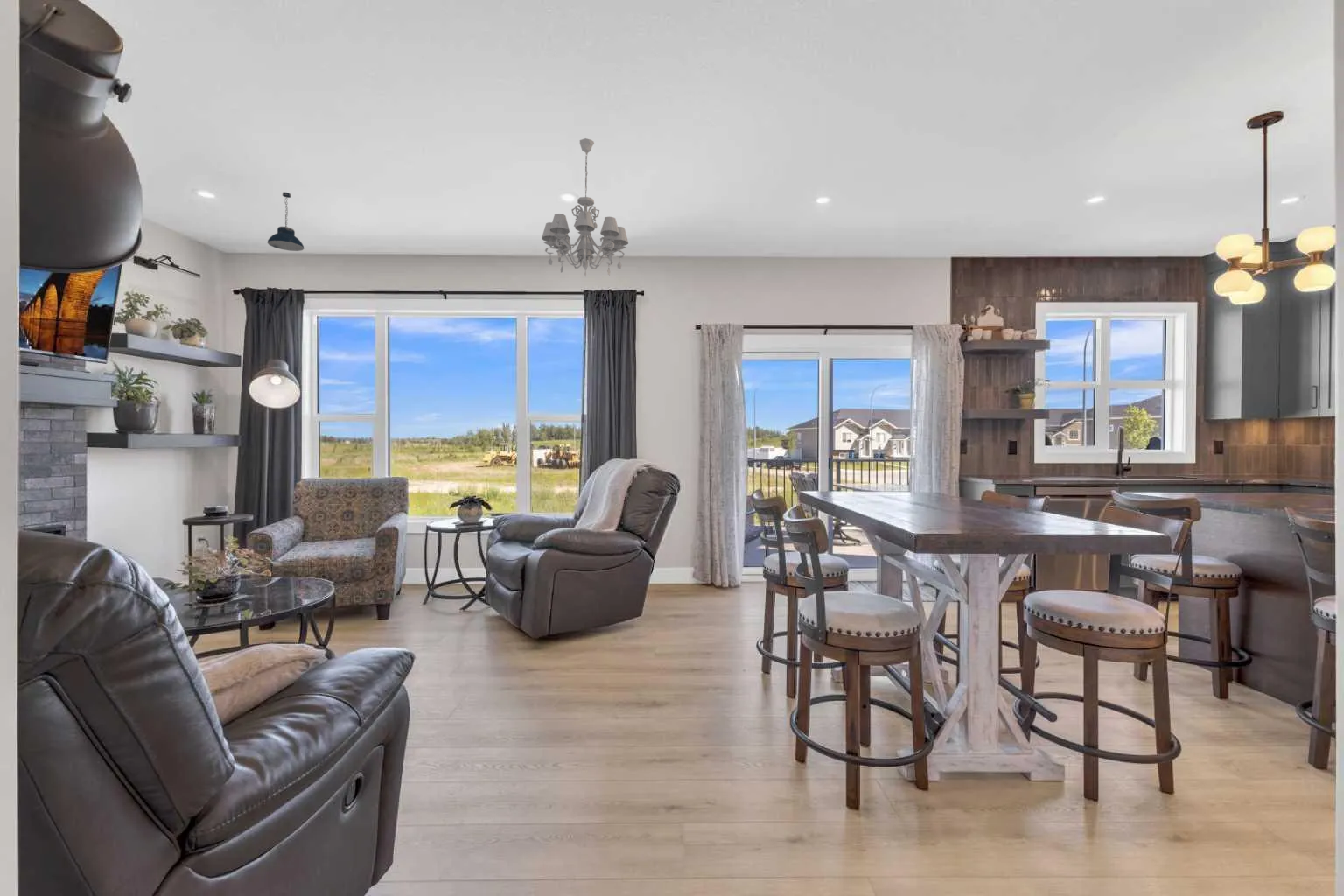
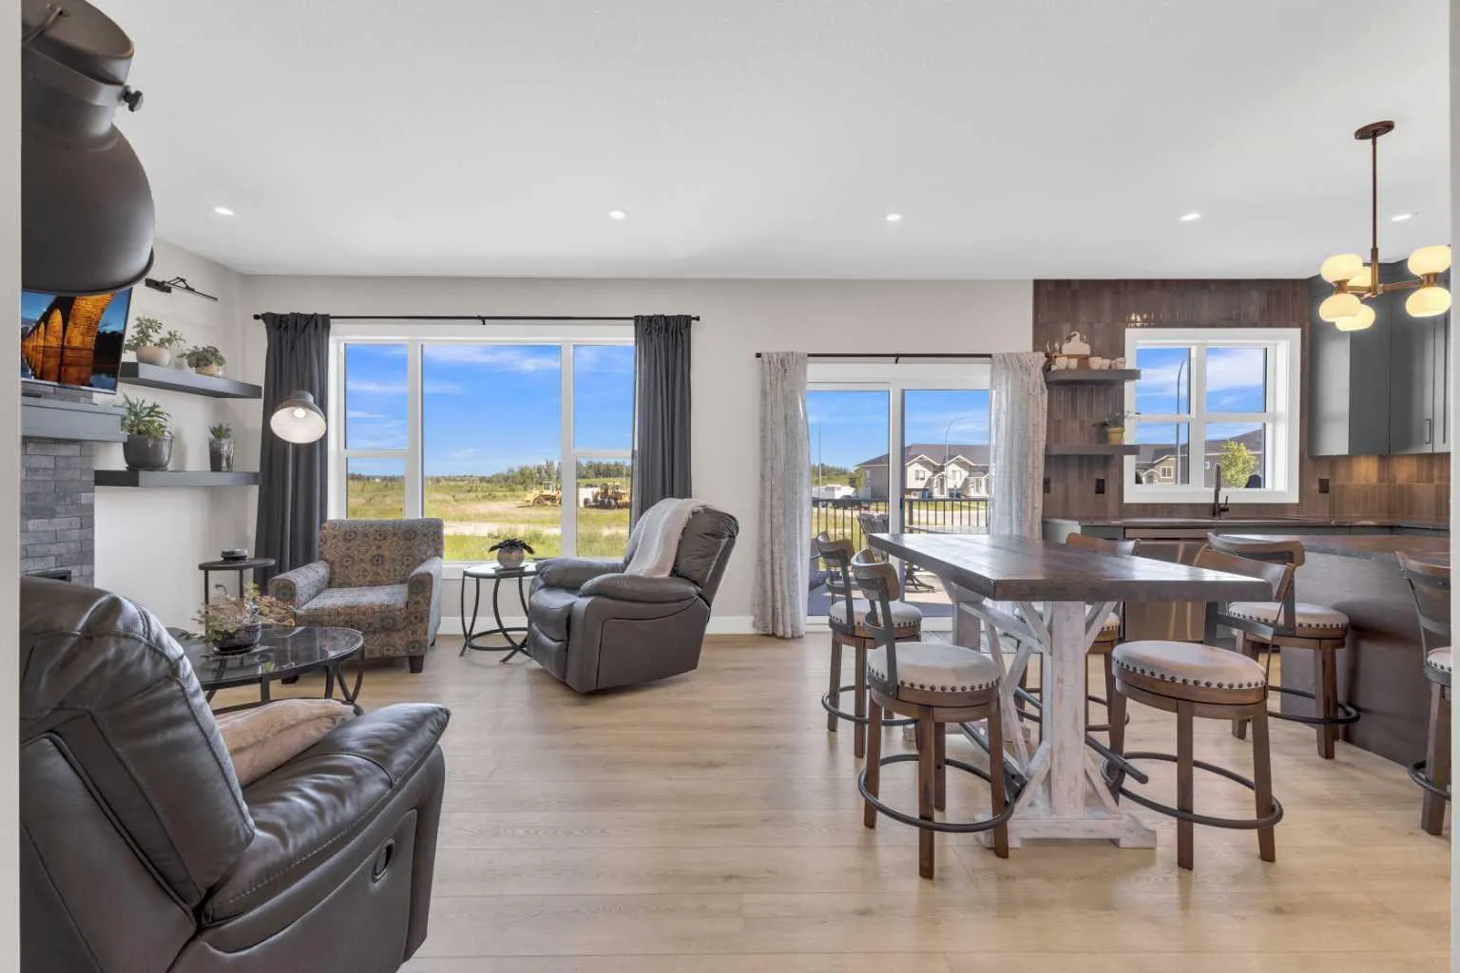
- chandelier (585, 203)
- pendant light (285, 220)
